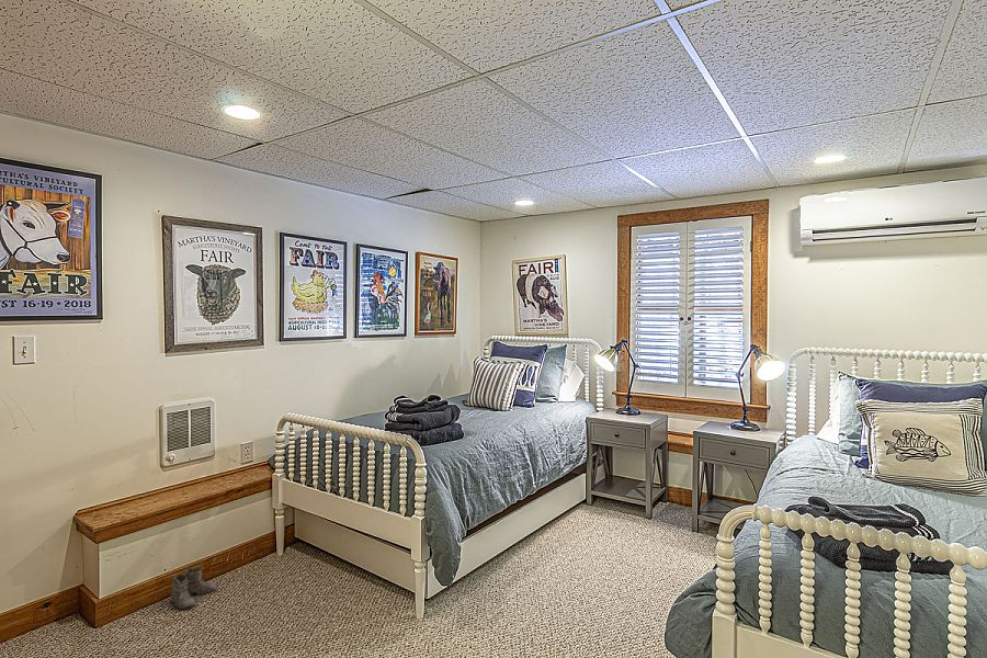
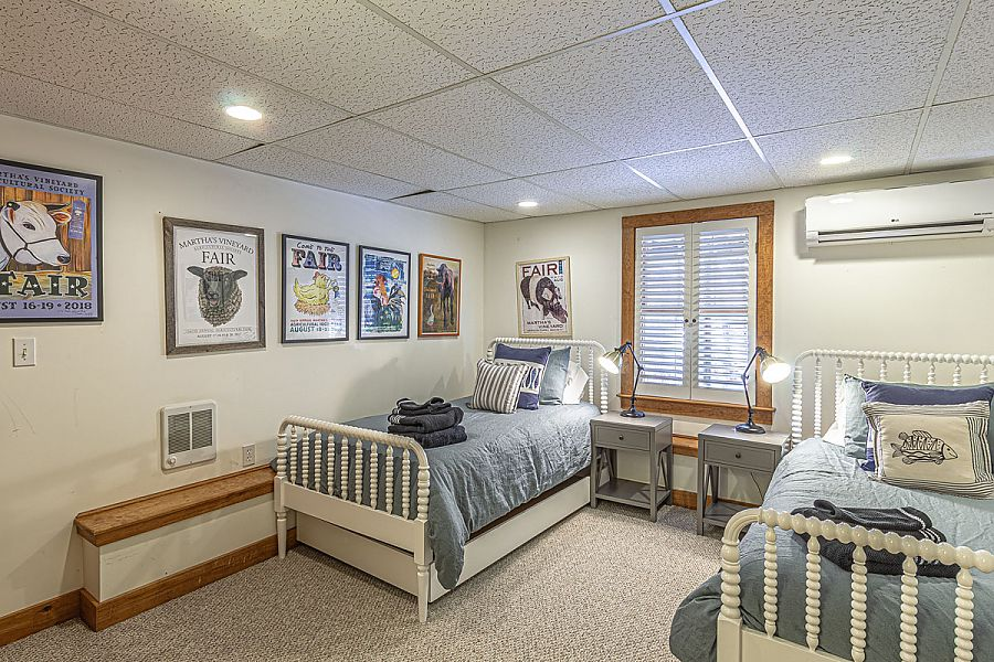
- boots (191, 586)
